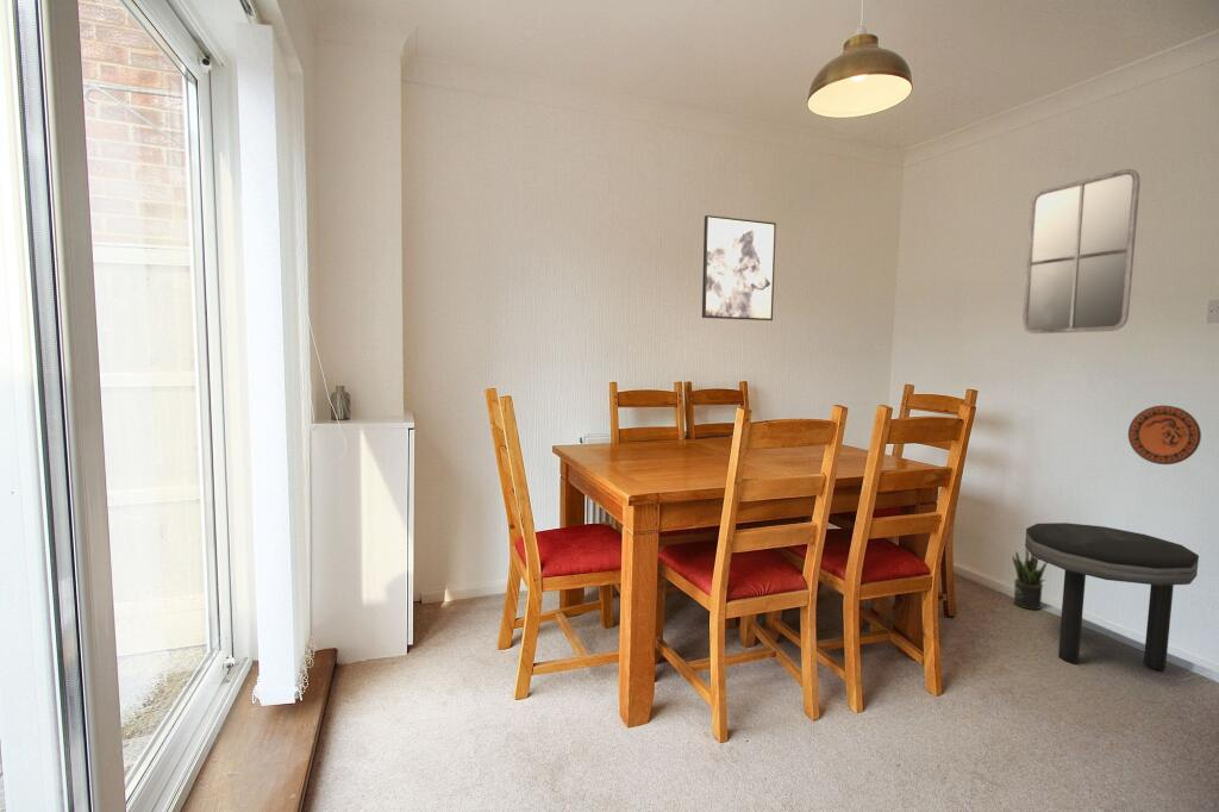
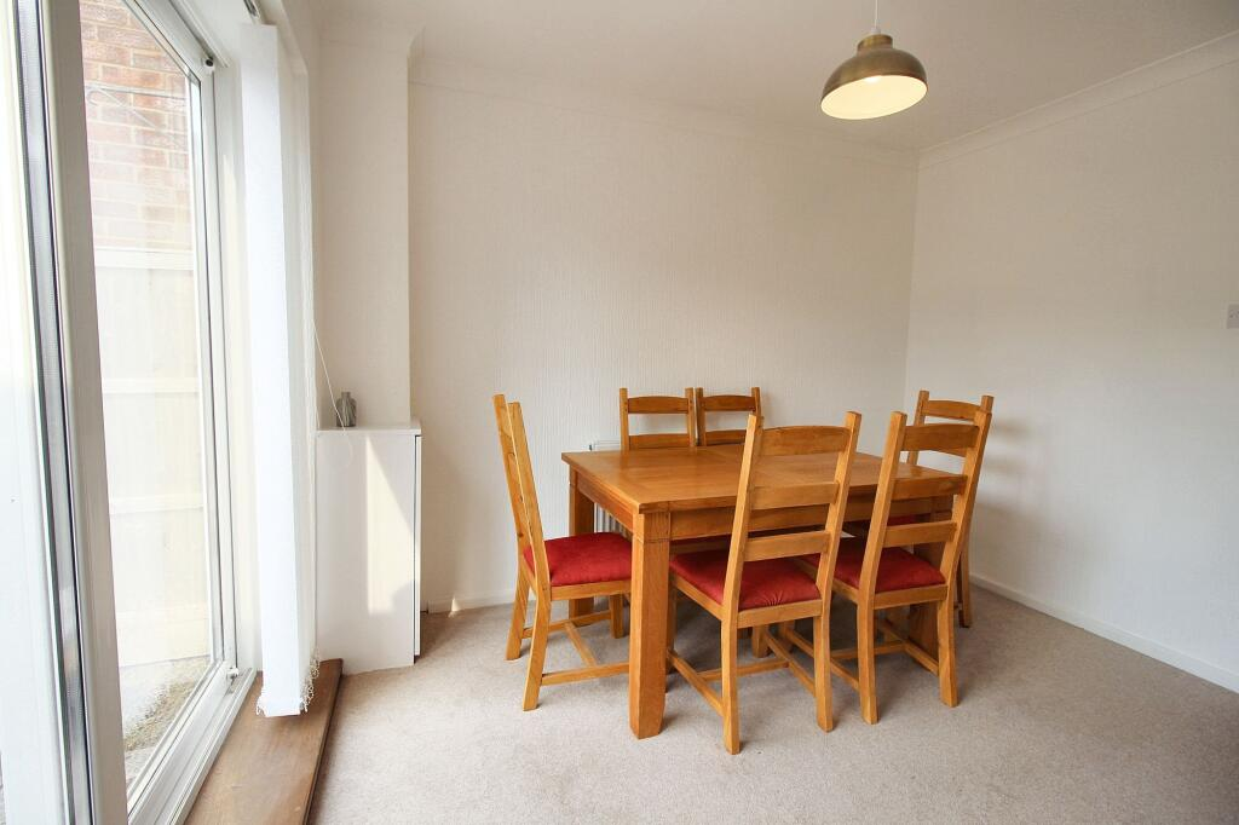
- home mirror (1076, 256)
- decorative plate (1163, 435)
- potted plant (1027, 576)
- side table (1104, 579)
- wall art (739, 269)
